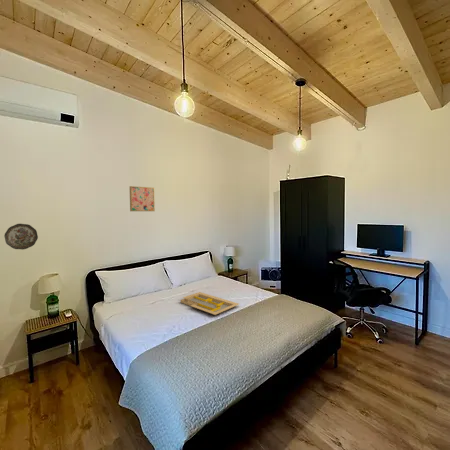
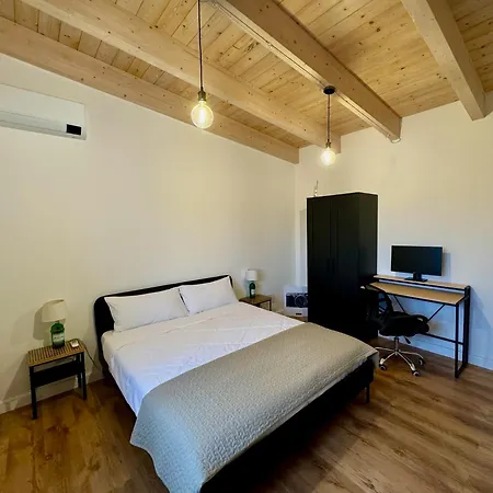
- wall art (142, 199)
- decorative plate (21, 236)
- serving tray (206, 303)
